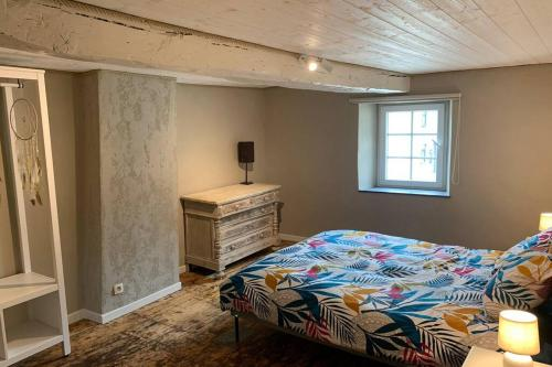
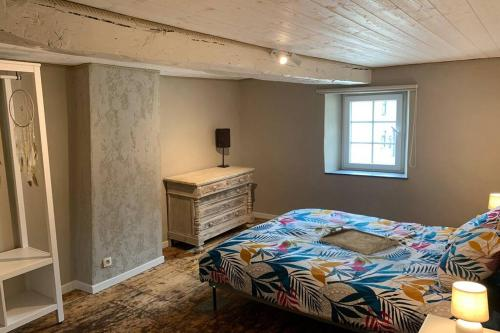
+ serving tray (358, 237)
